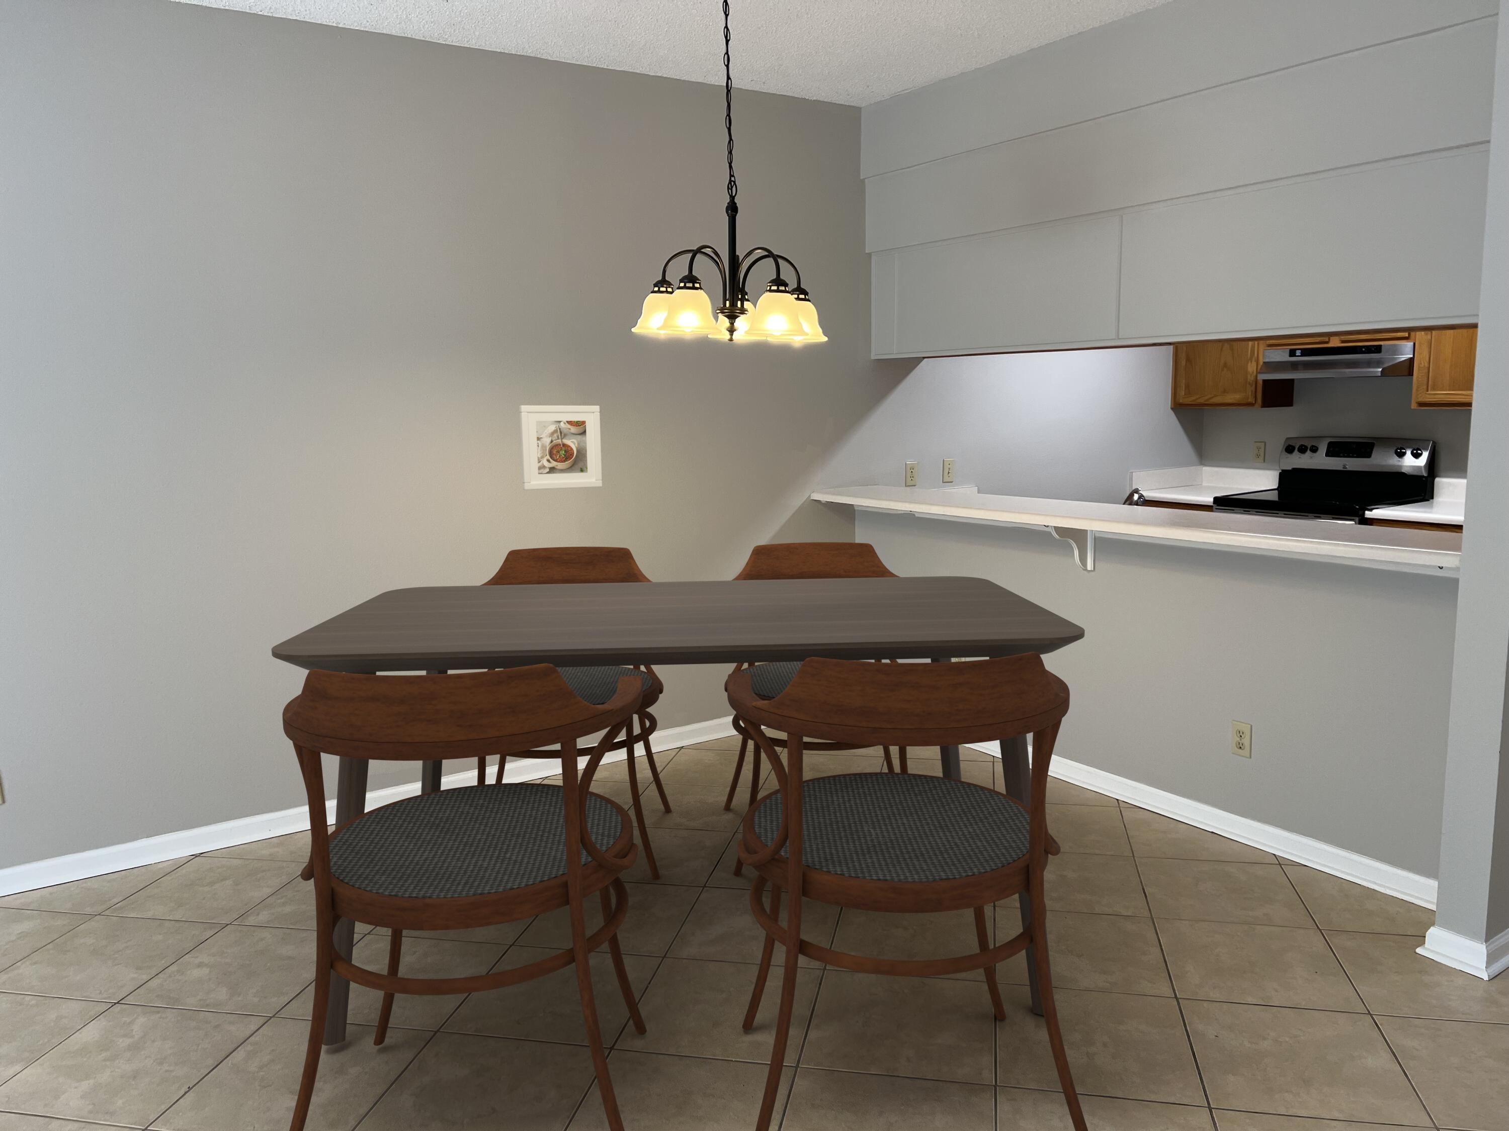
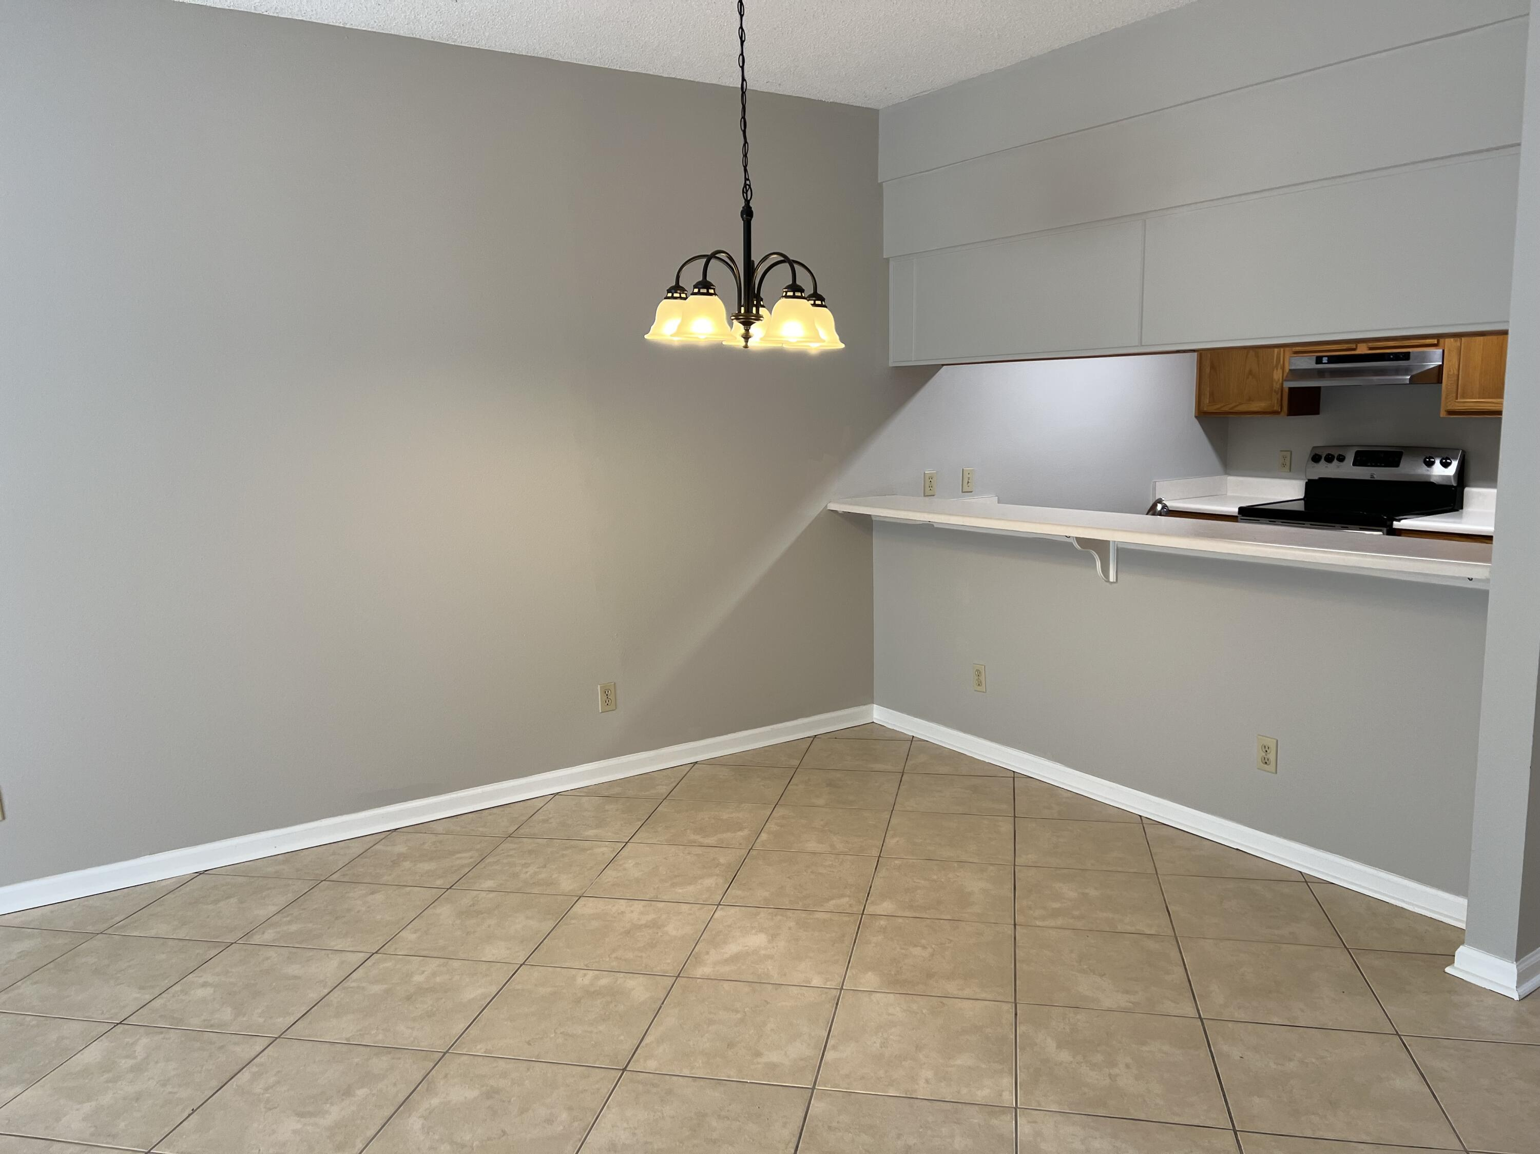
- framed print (561, 447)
- dining table with chairs (659, 778)
